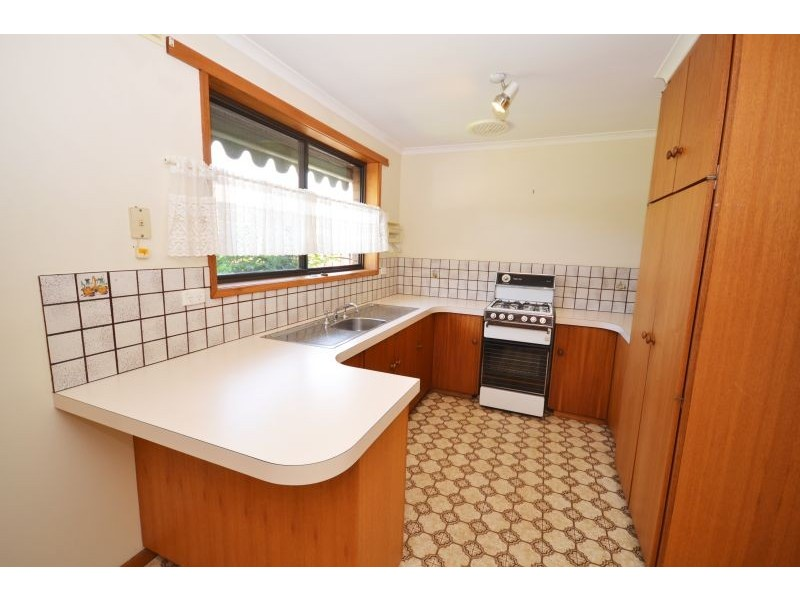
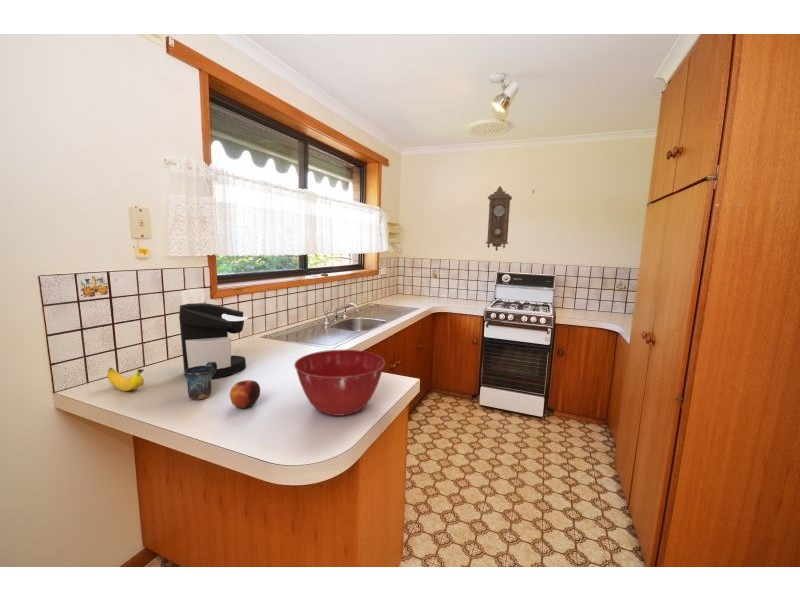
+ coffee maker (216, 336)
+ banana (126, 379)
+ pendulum clock (498, 219)
+ mug (204, 380)
+ mixing bowl (340, 384)
+ apple (245, 394)
